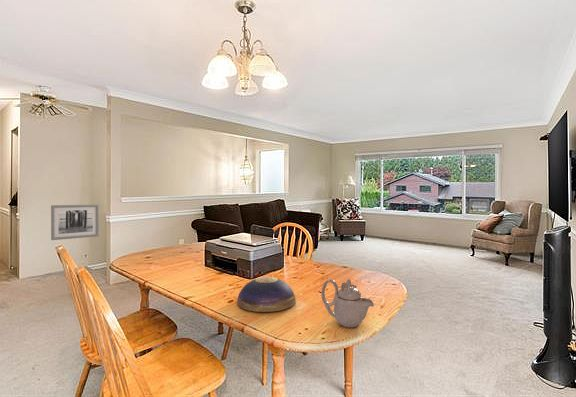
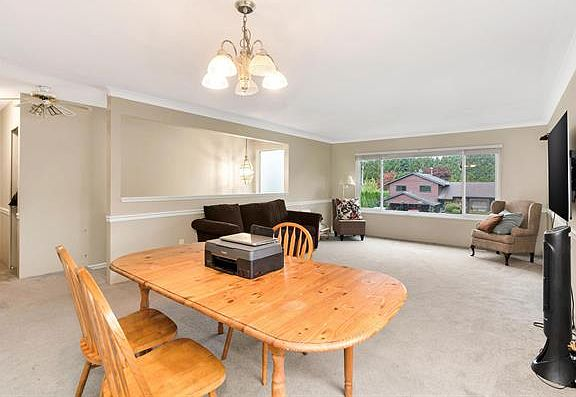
- teapot (346, 301)
- decorative bowl (266, 289)
- wall art (76, 221)
